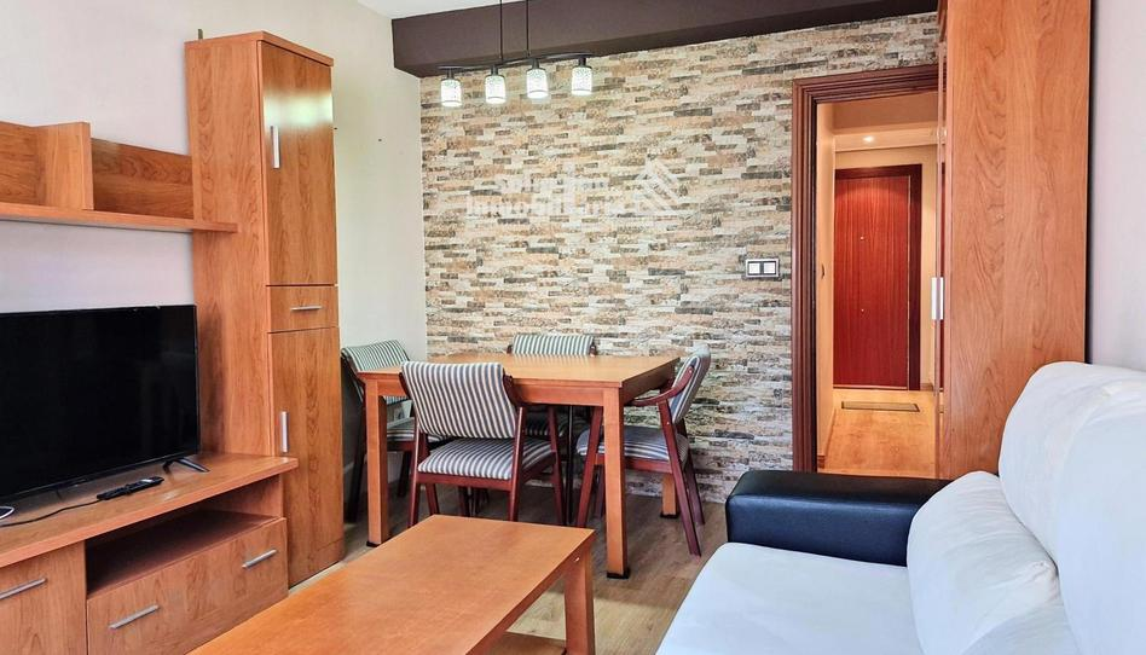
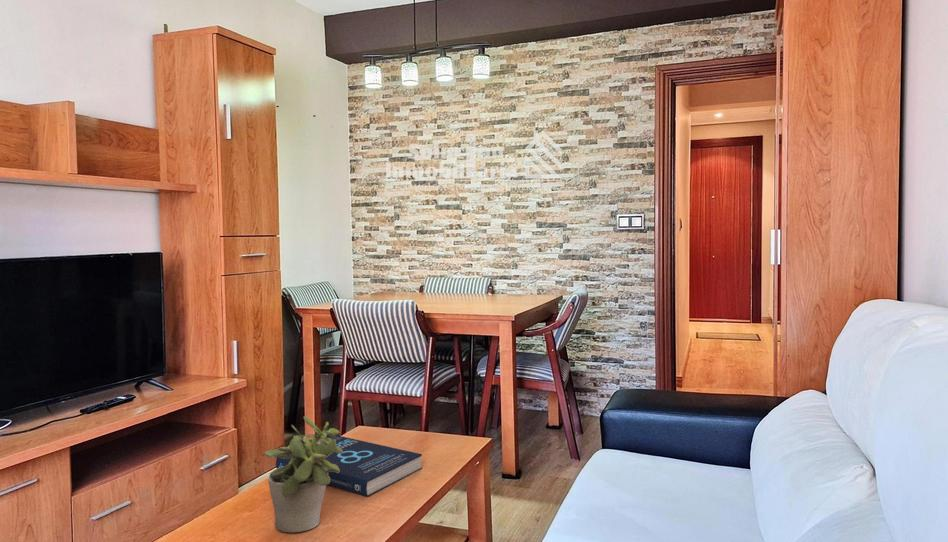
+ book (349, 463)
+ potted plant (312, 474)
